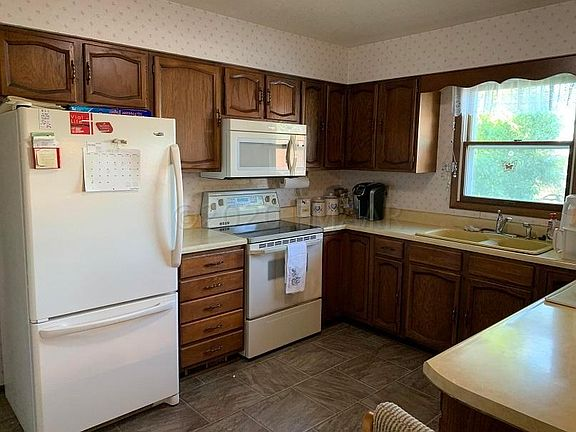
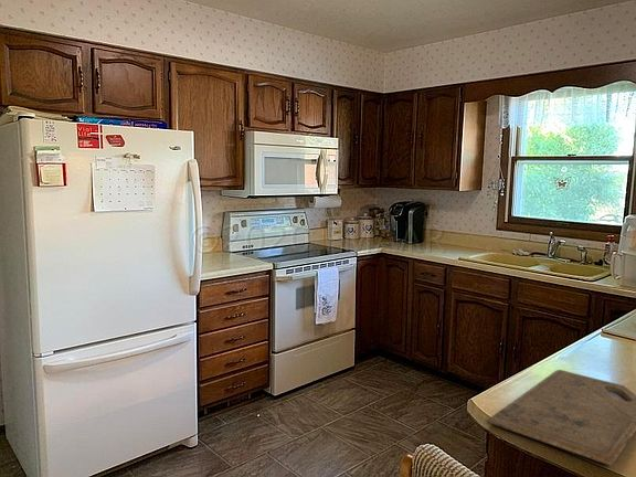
+ cutting board (577, 407)
